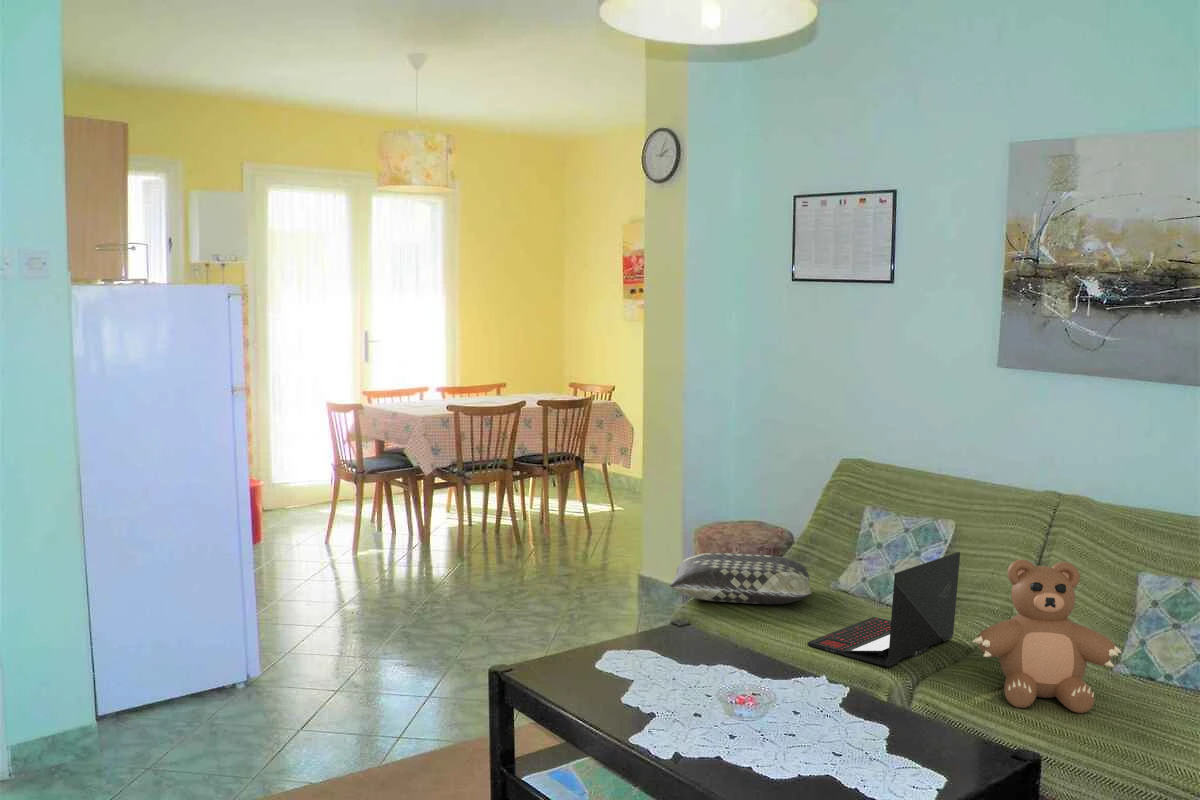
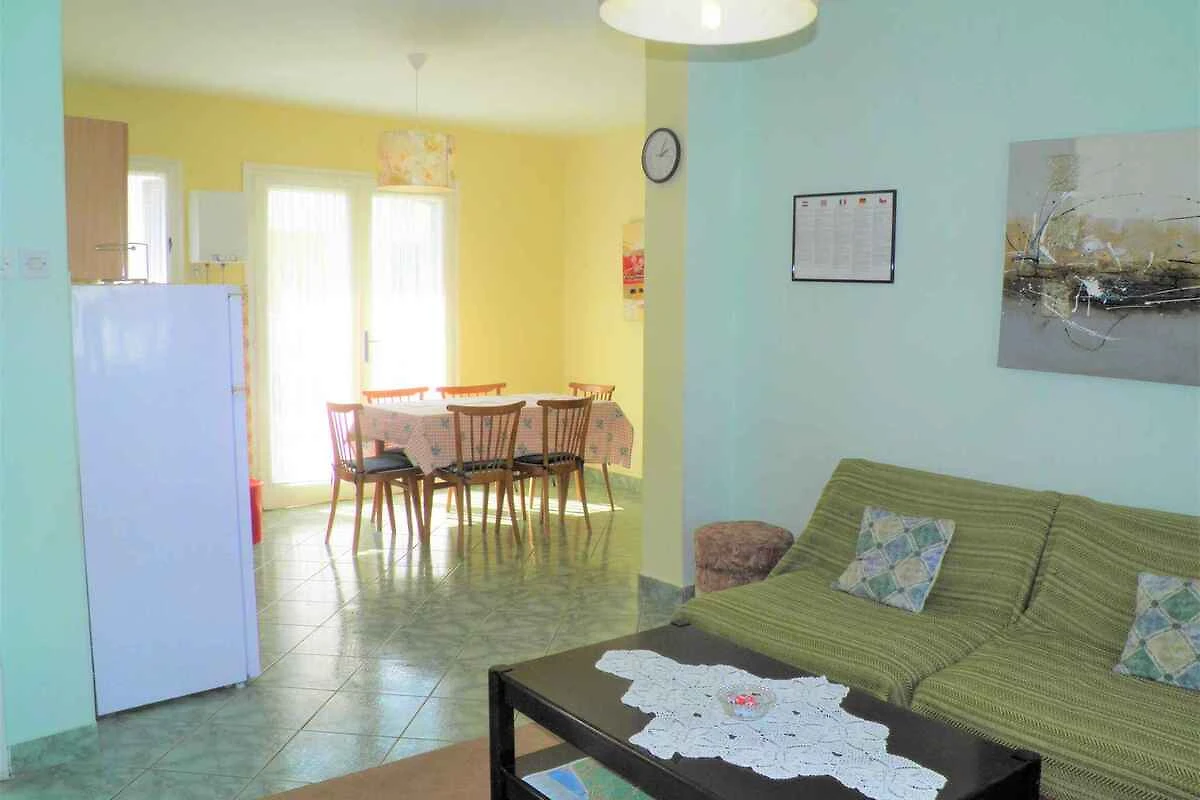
- cushion (741, 577)
- laptop (892, 602)
- teddy bear (1044, 631)
